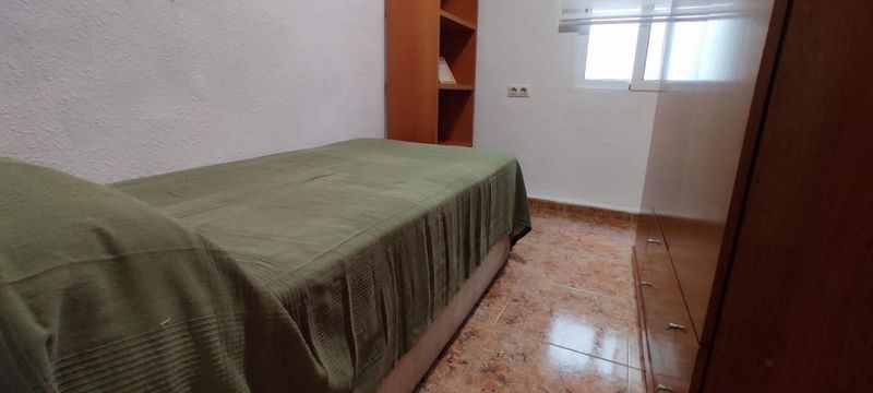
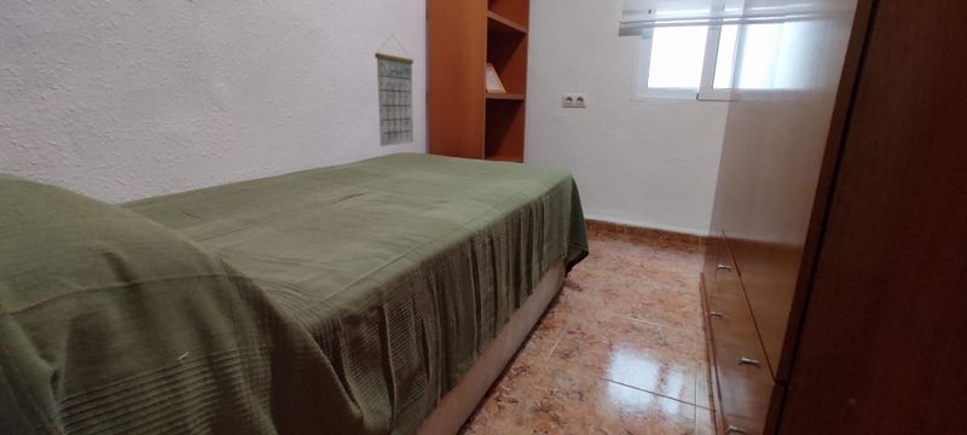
+ calendar (395, 91)
